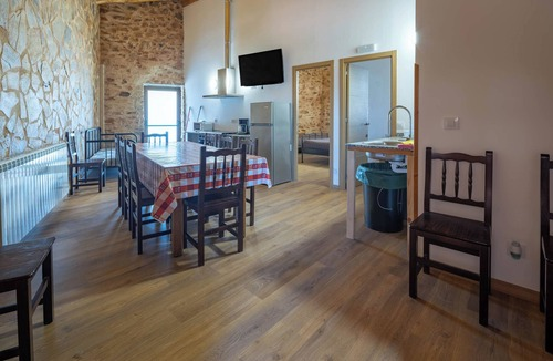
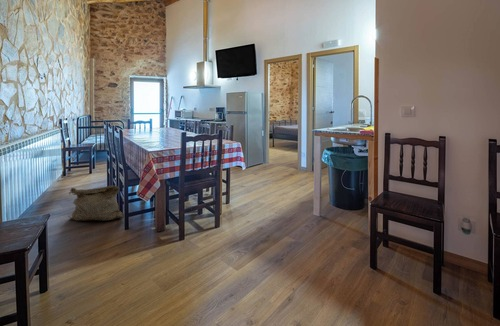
+ bag (95, 202)
